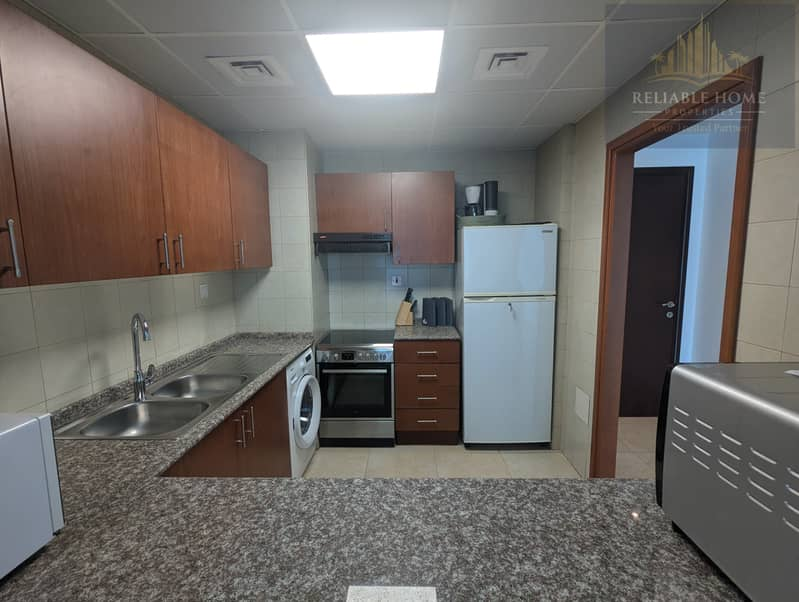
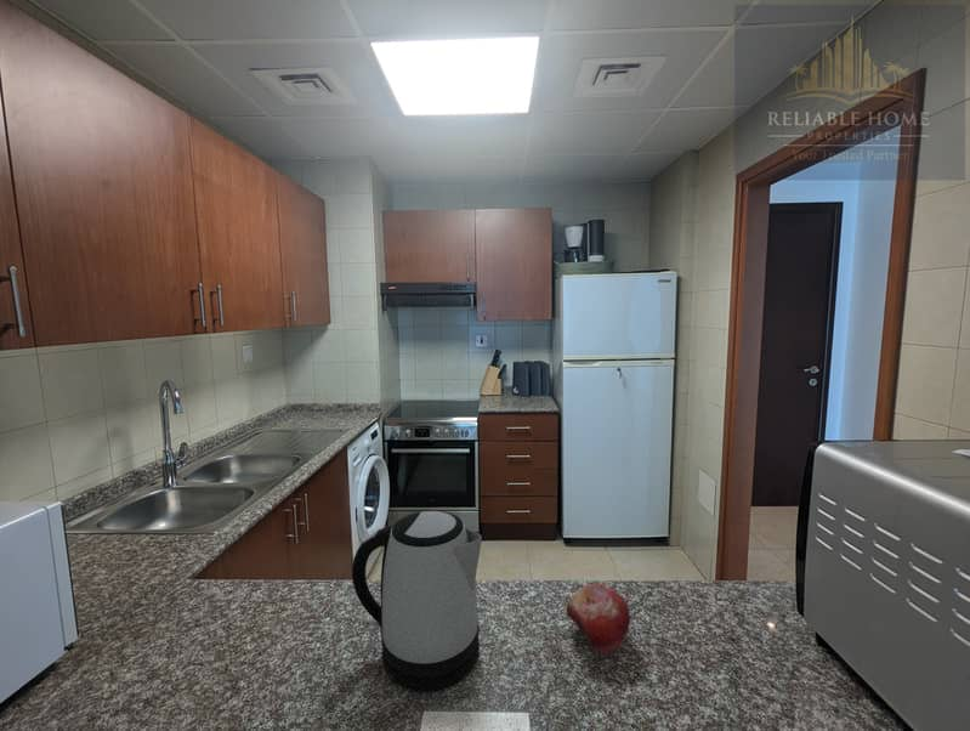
+ fruit (599, 614)
+ kettle (415, 585)
